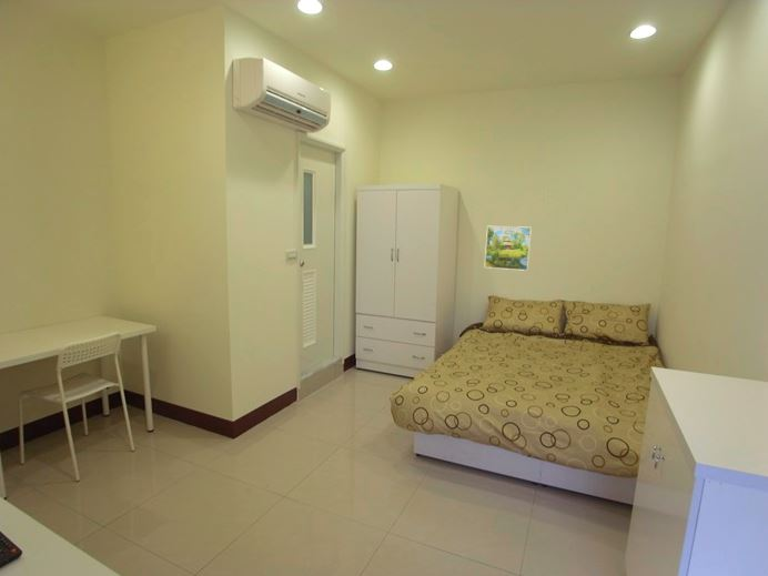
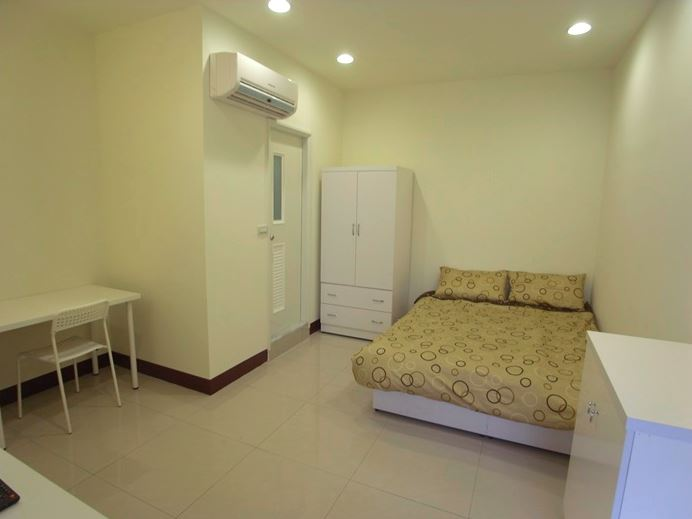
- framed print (507, 247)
